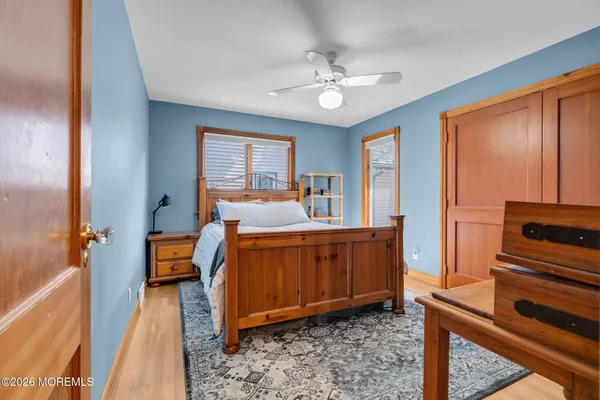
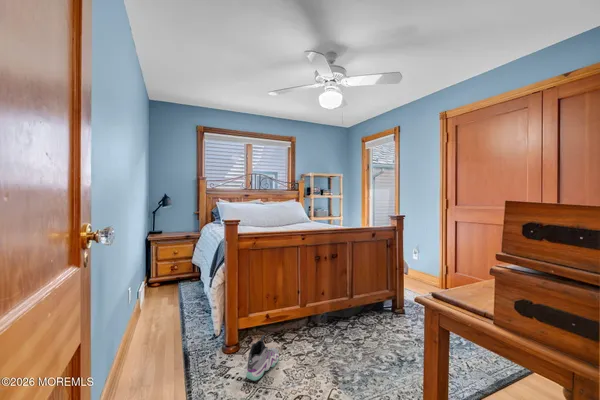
+ sneaker (264, 350)
